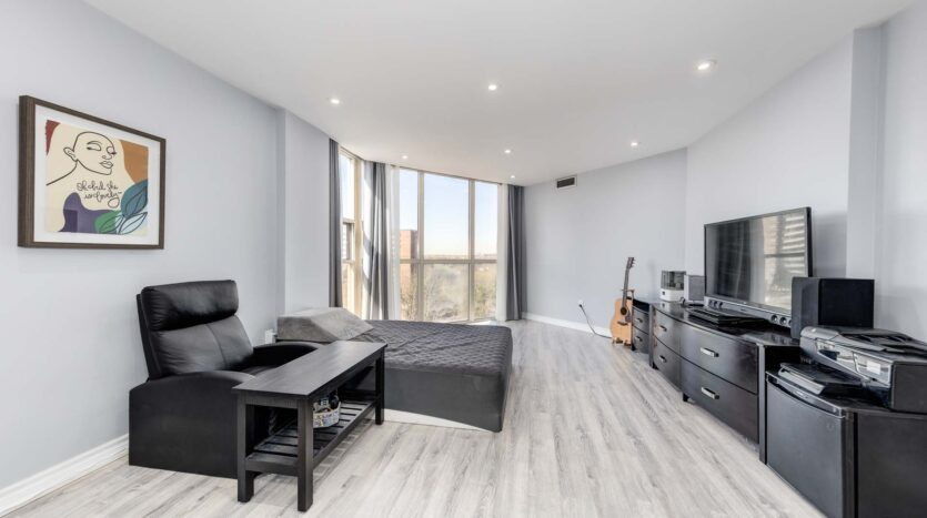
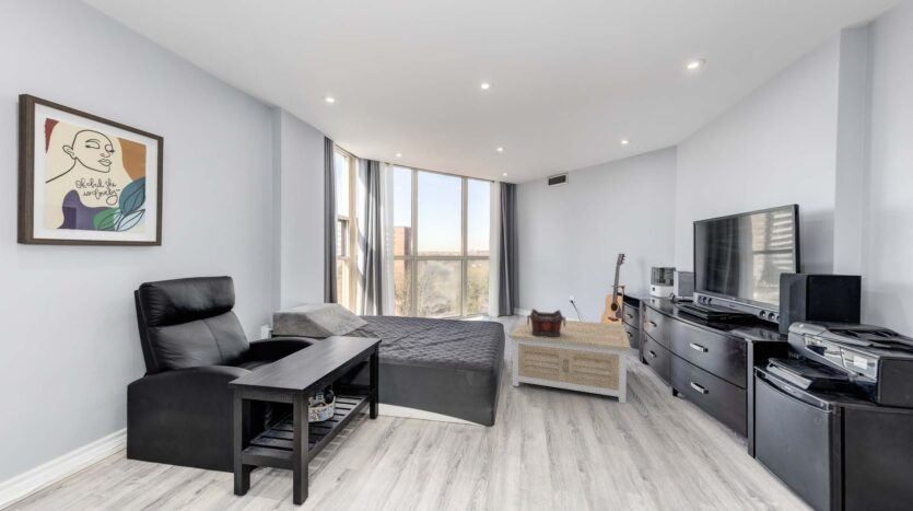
+ decorative container (546, 322)
+ coffee table (570, 352)
